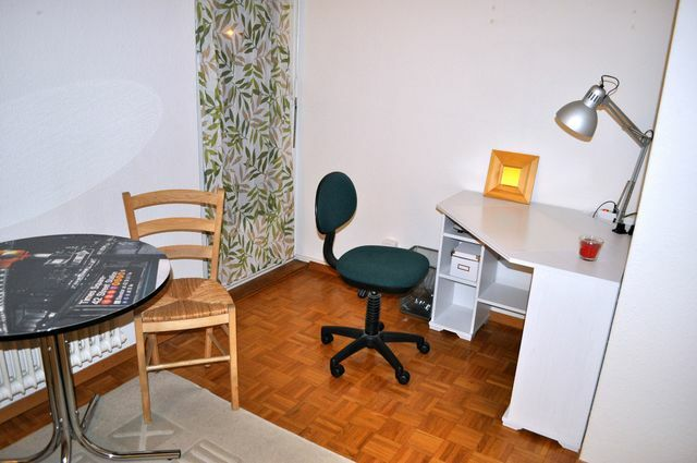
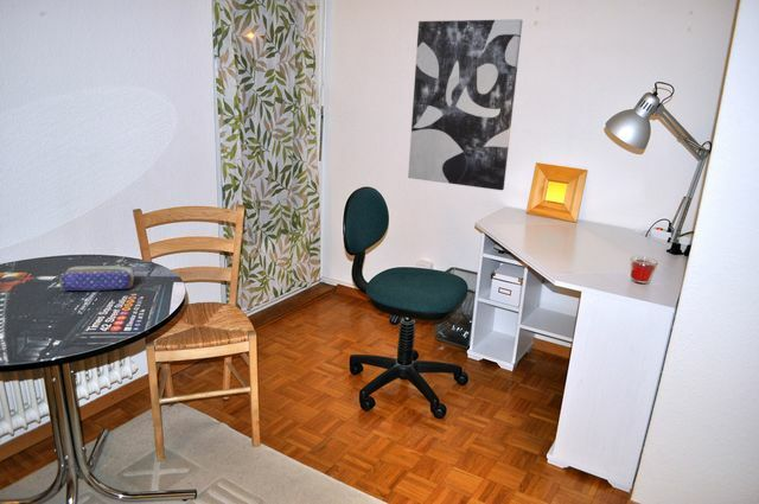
+ wall art (460, 104)
+ pencil case (97, 277)
